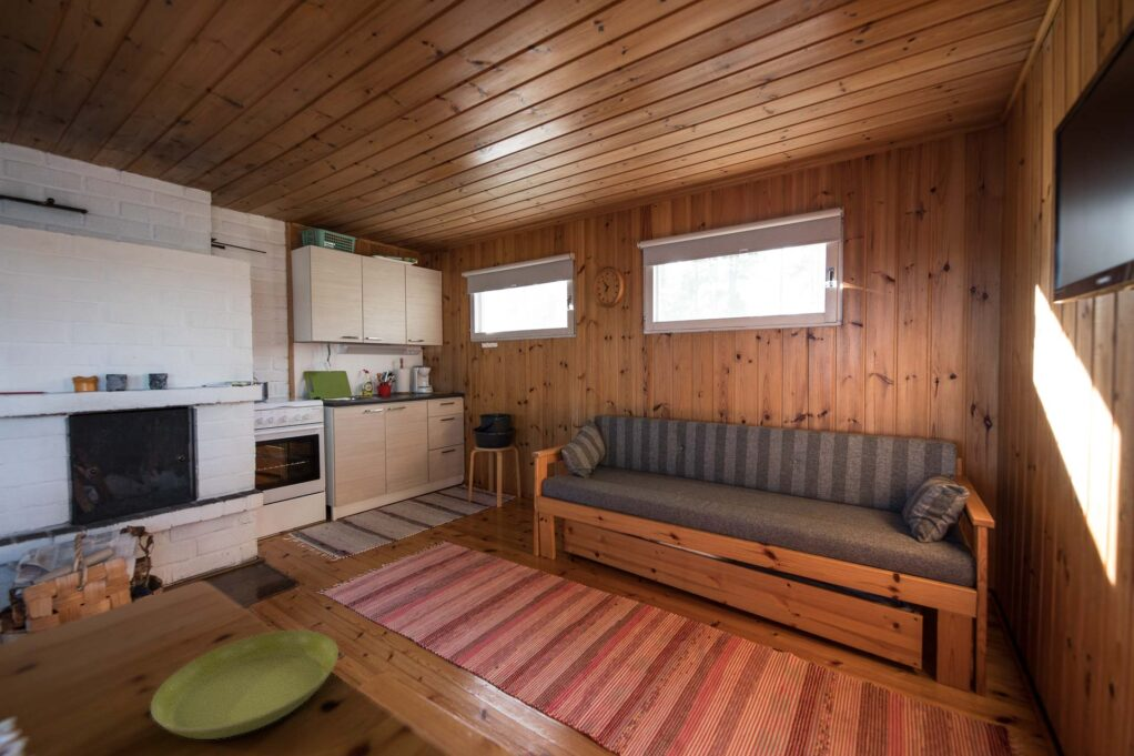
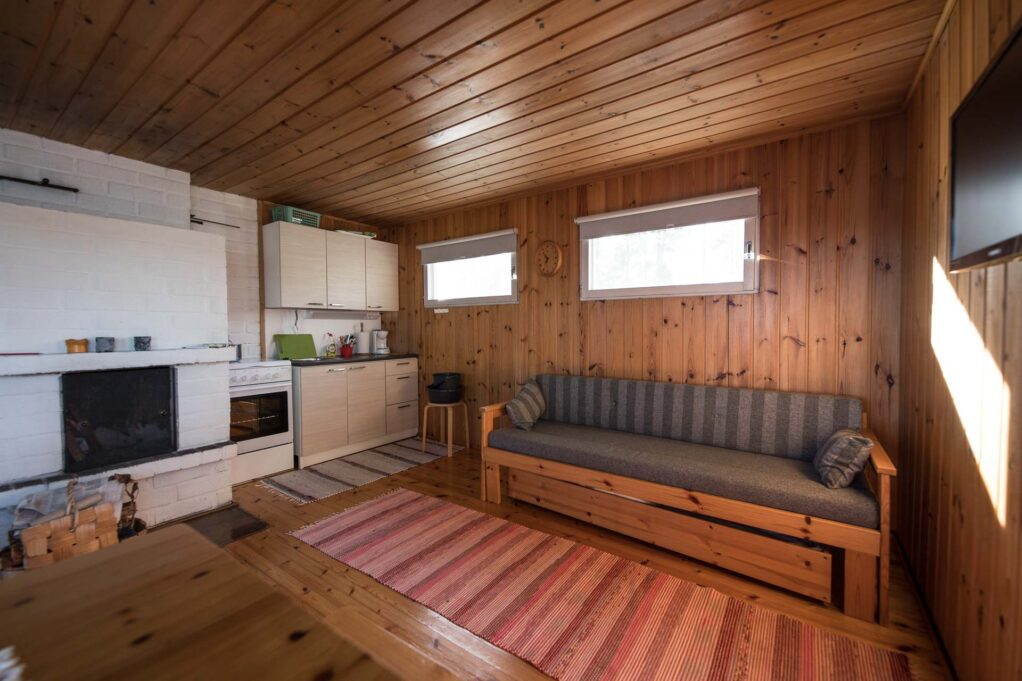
- saucer (253, 683)
